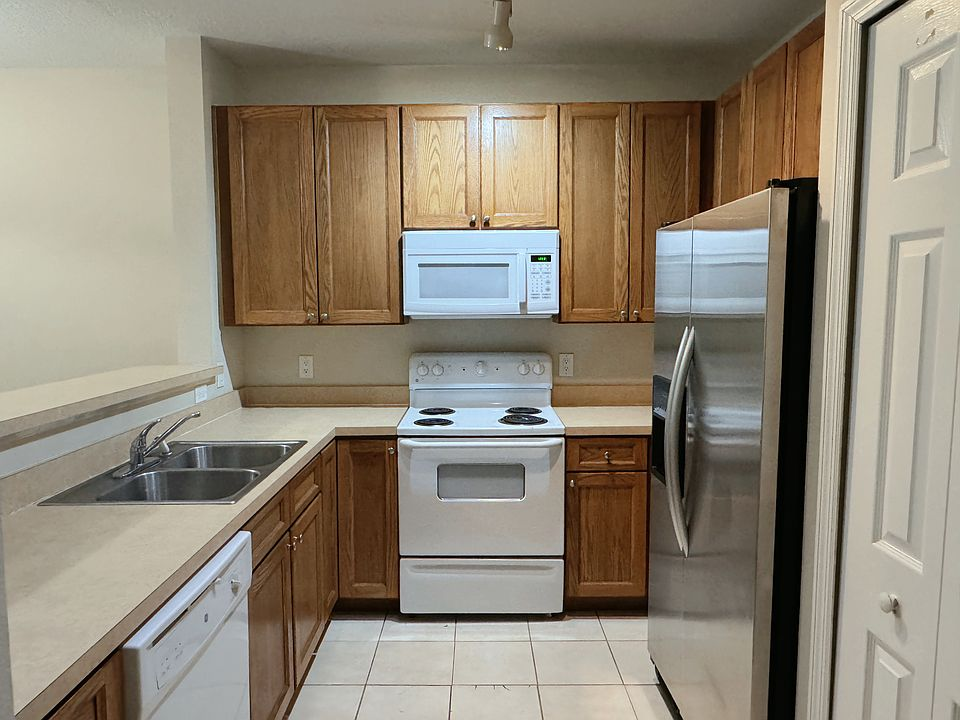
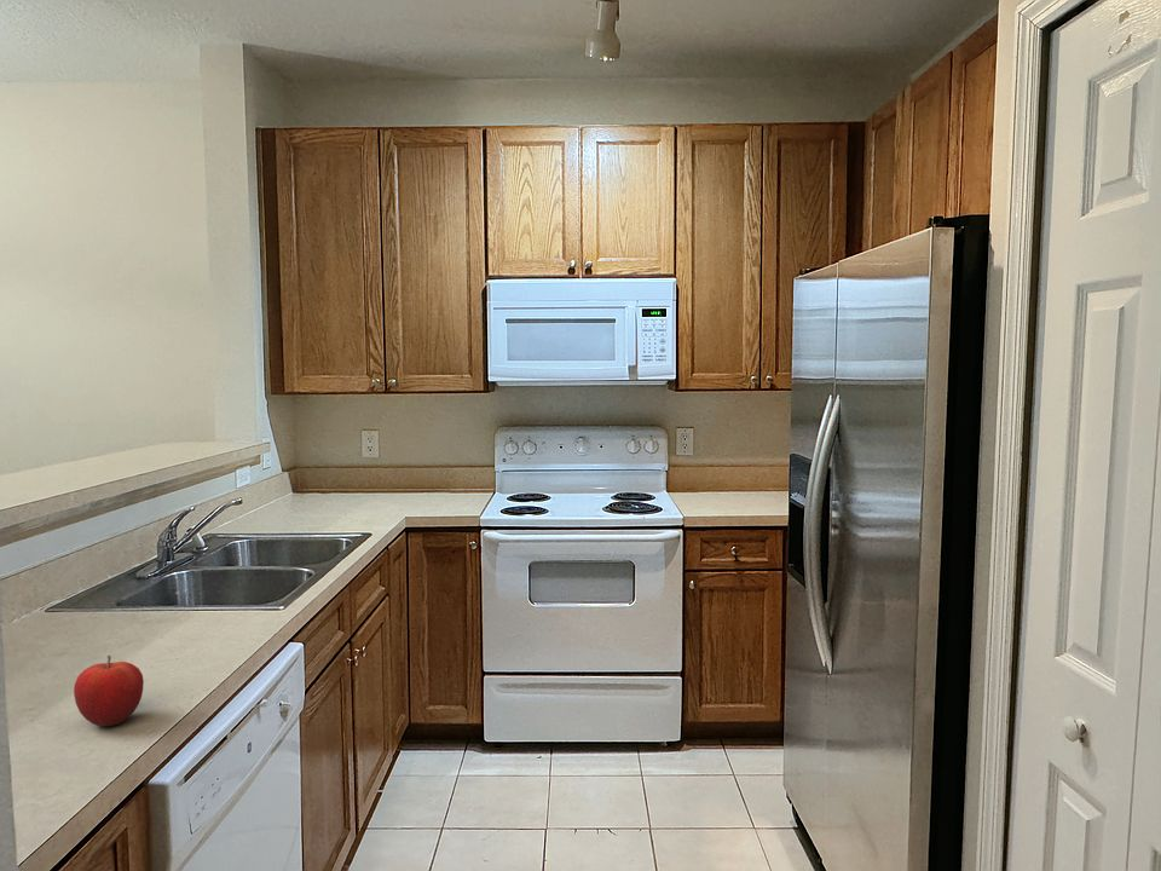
+ fruit (109, 690)
